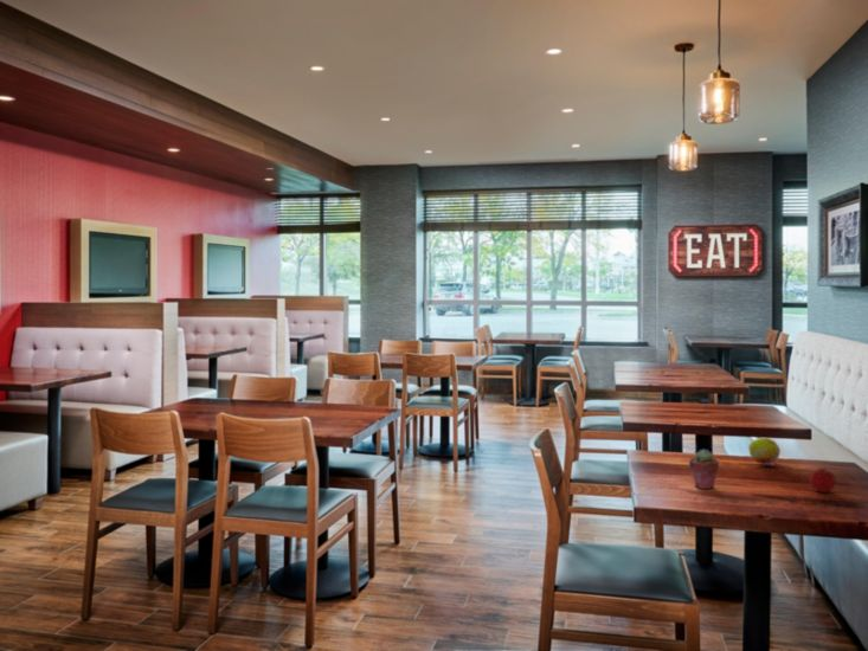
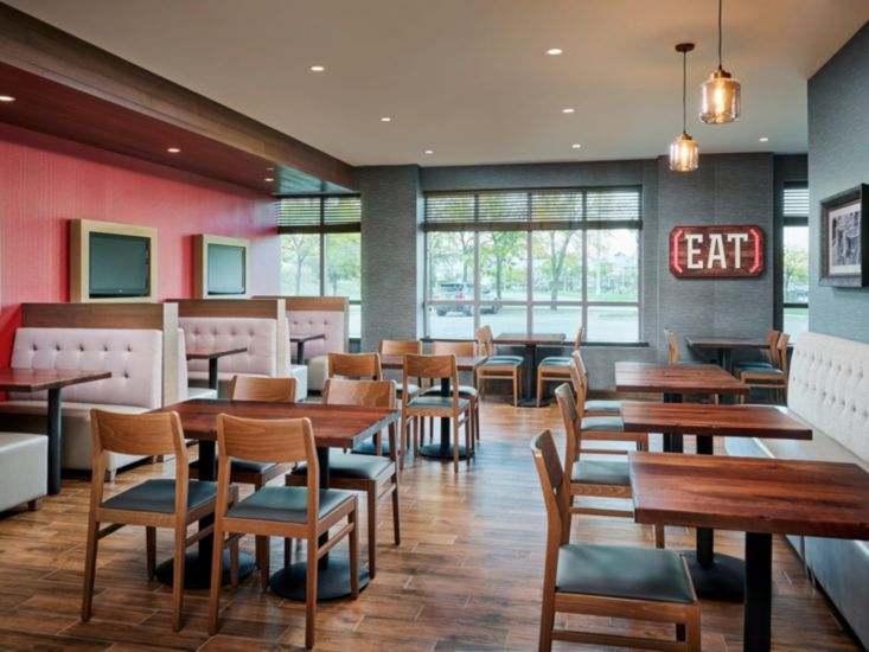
- potted succulent (703, 468)
- apple (822, 478)
- fruit (764, 451)
